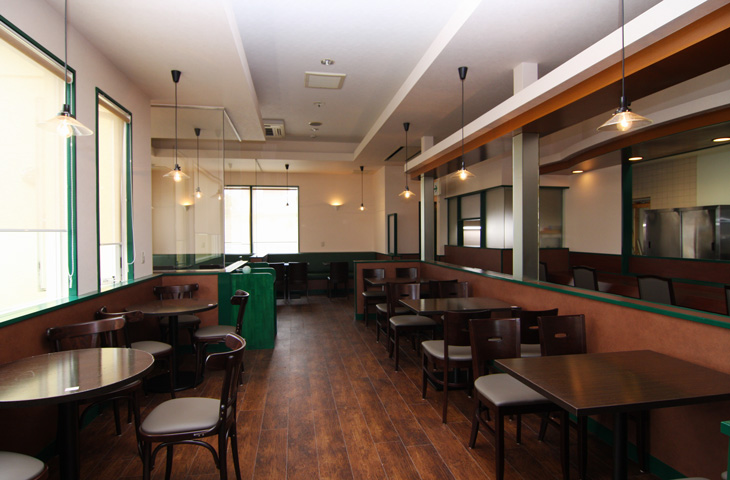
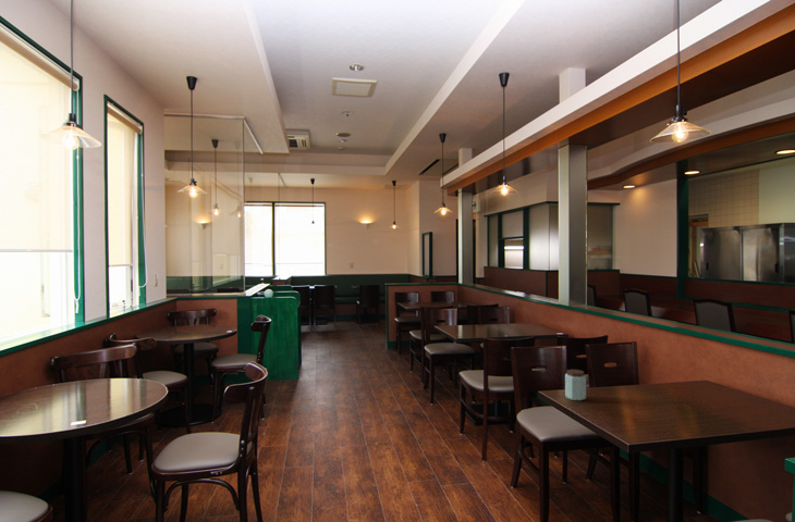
+ peanut butter (575, 384)
